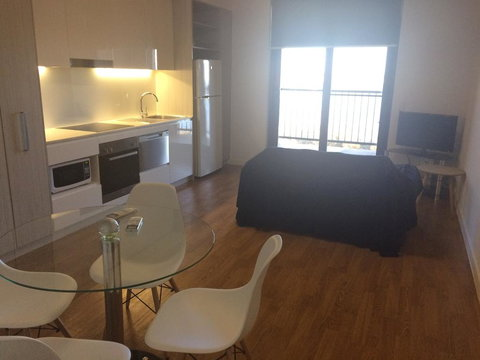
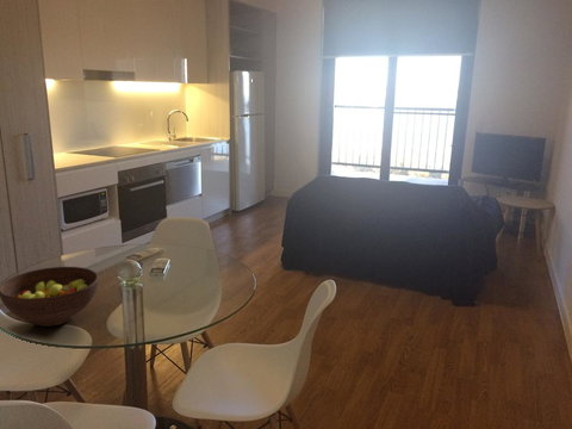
+ fruit bowl (51, 300)
